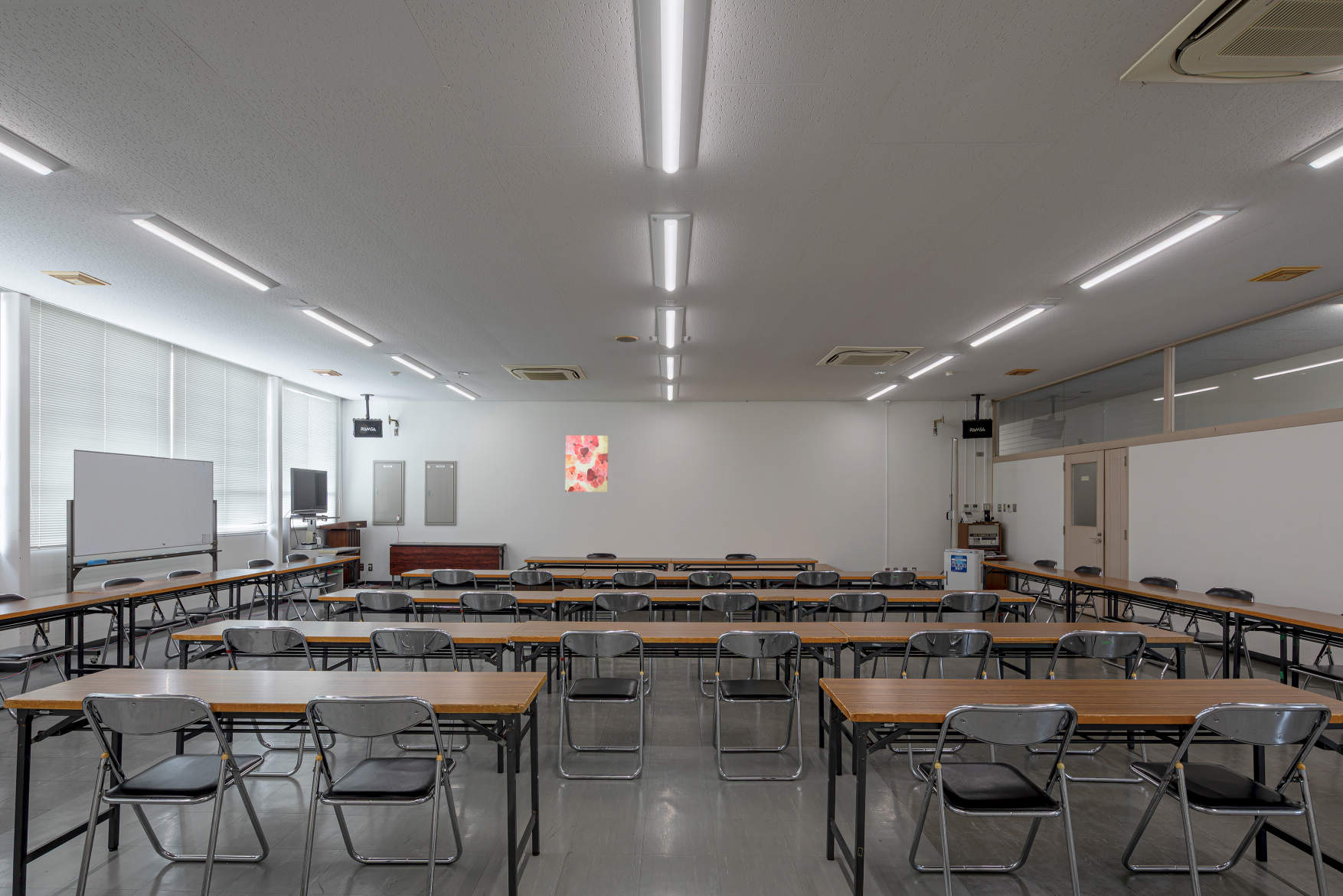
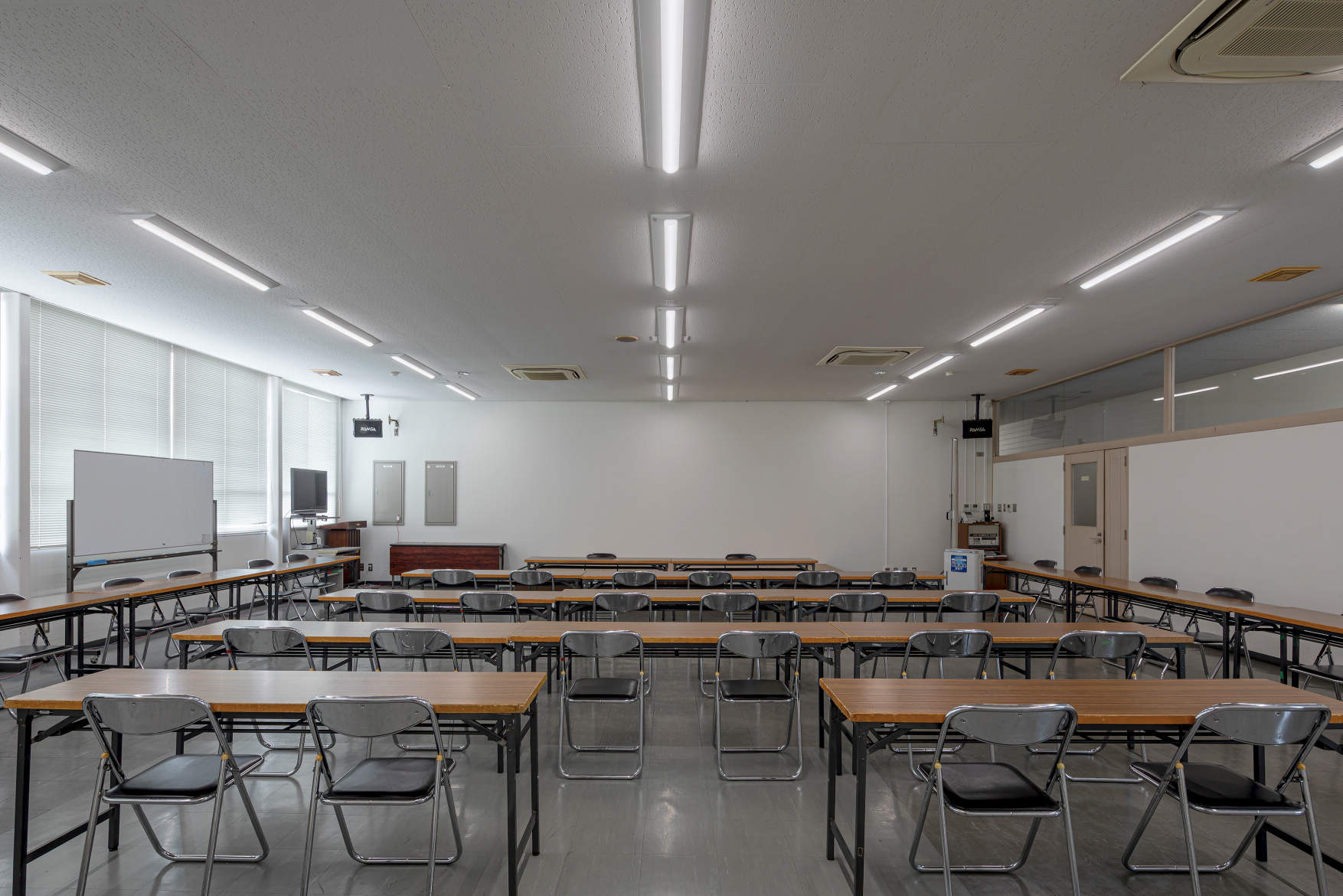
- wall art (587, 463)
